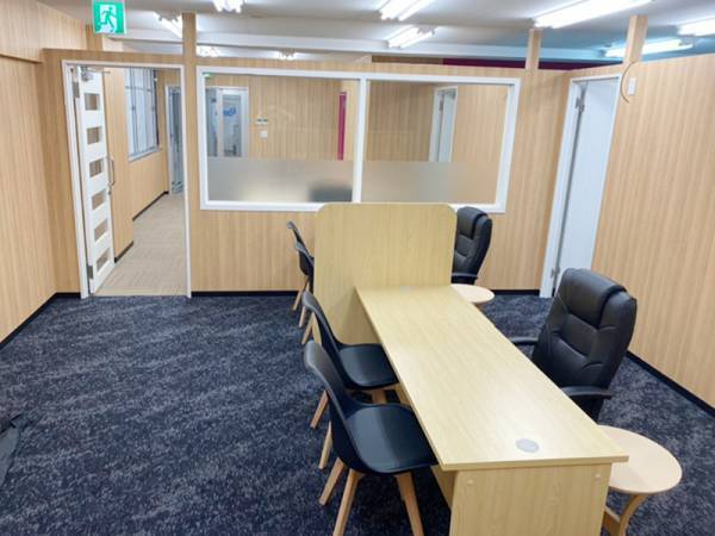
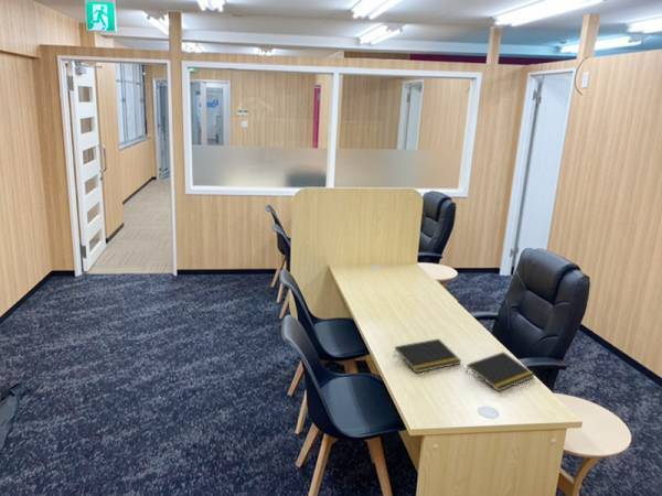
+ notepad (501, 370)
+ notepad (427, 355)
